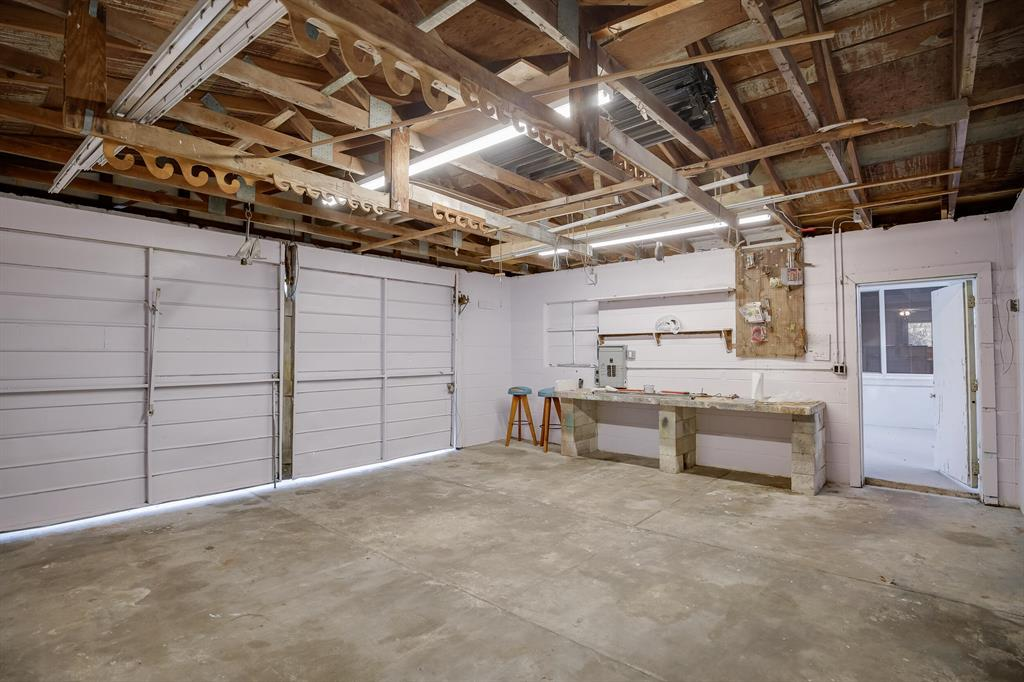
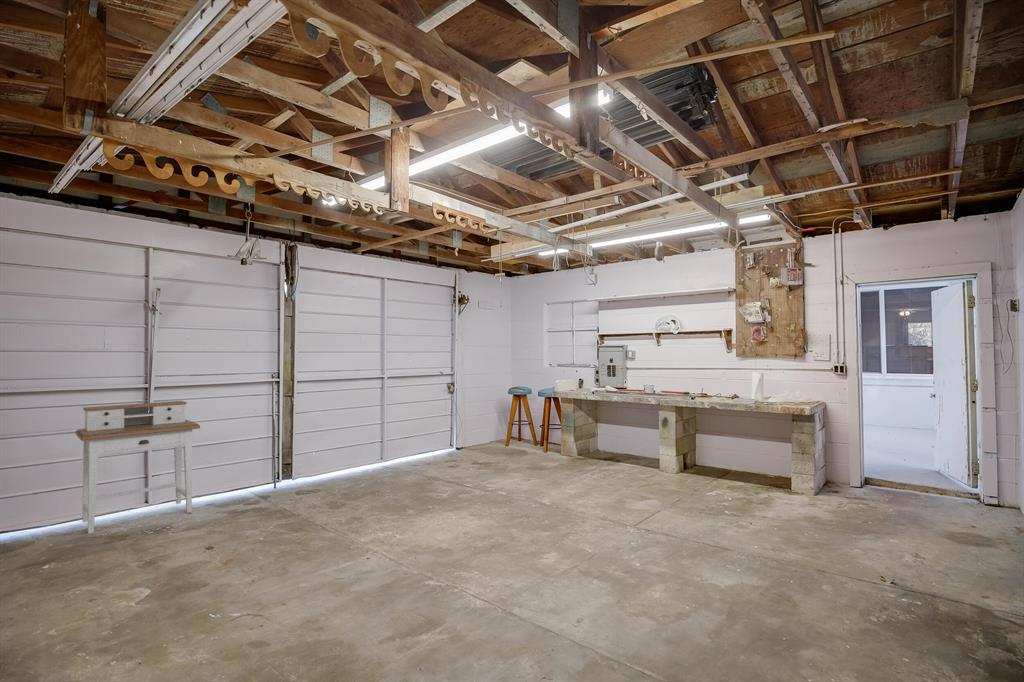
+ desk (138, 451)
